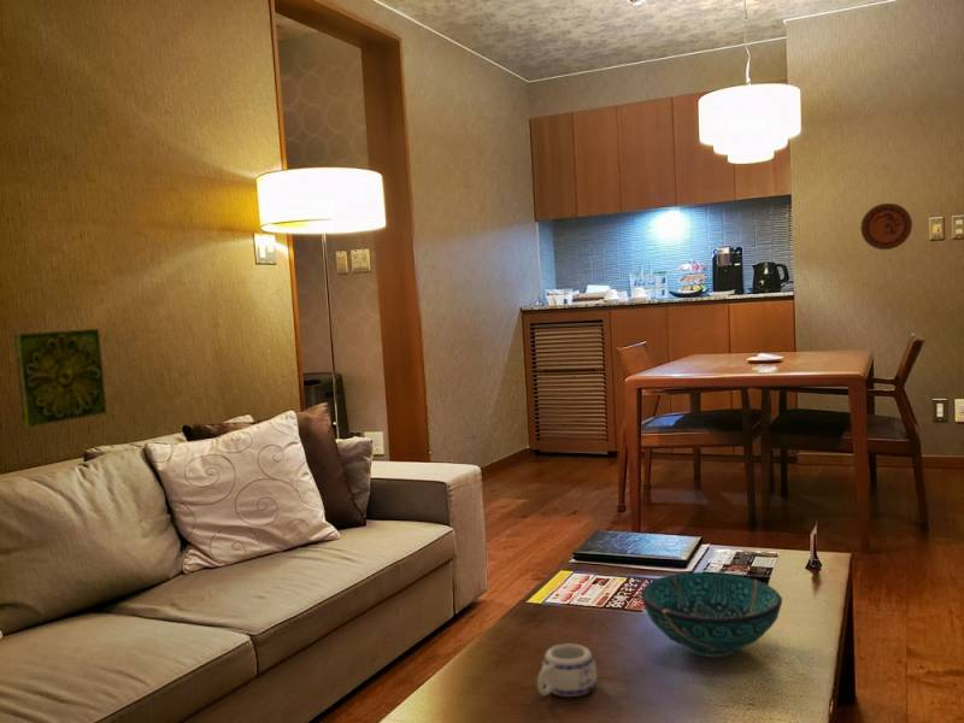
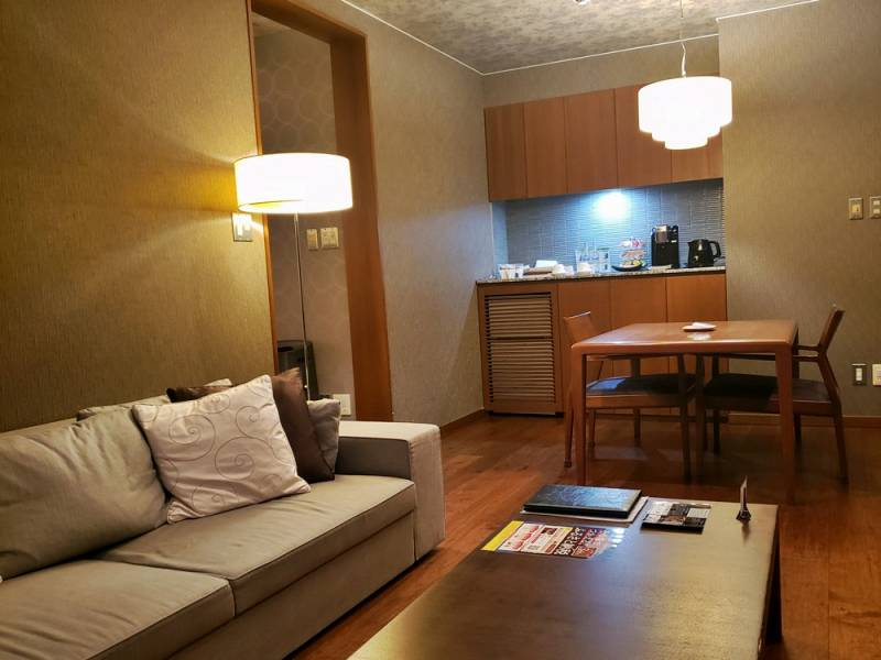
- decorative tile (63, 375)
- mug (563, 671)
- decorative bowl (710, 619)
- decorative plate (886, 227)
